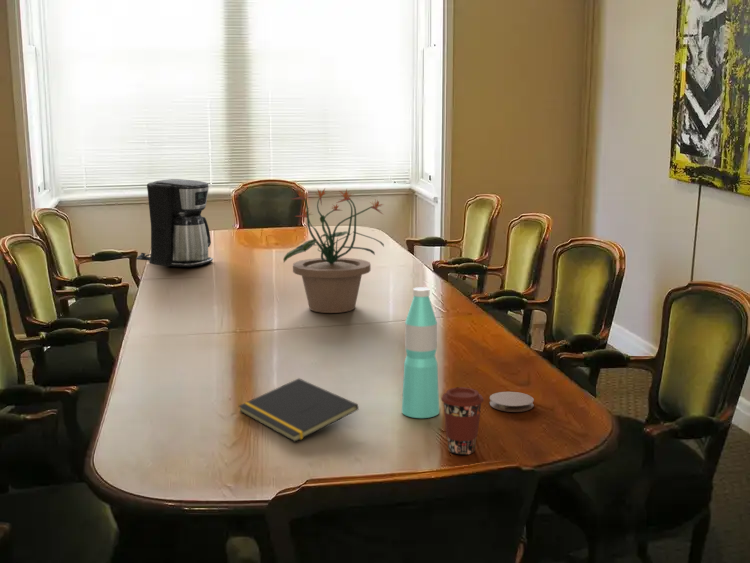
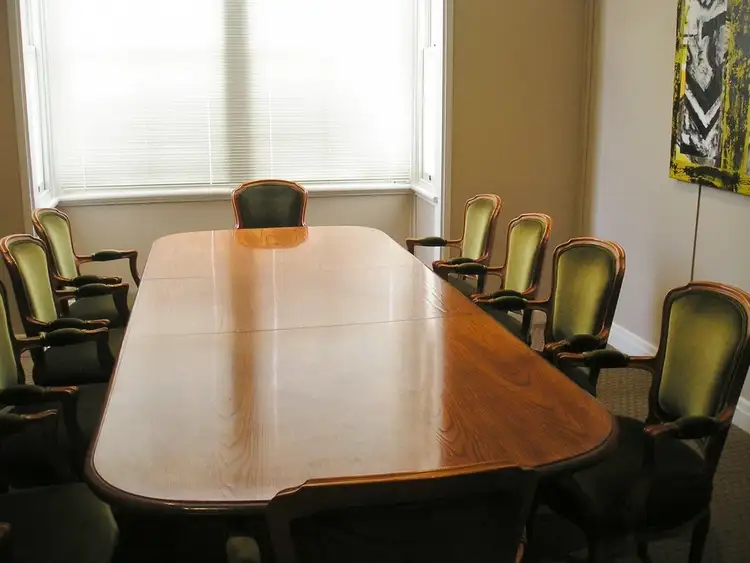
- coffee maker (177, 220)
- coaster (511, 401)
- coffee cup (462, 421)
- notepad (297, 407)
- potted plant (331, 248)
- water bottle (420, 351)
